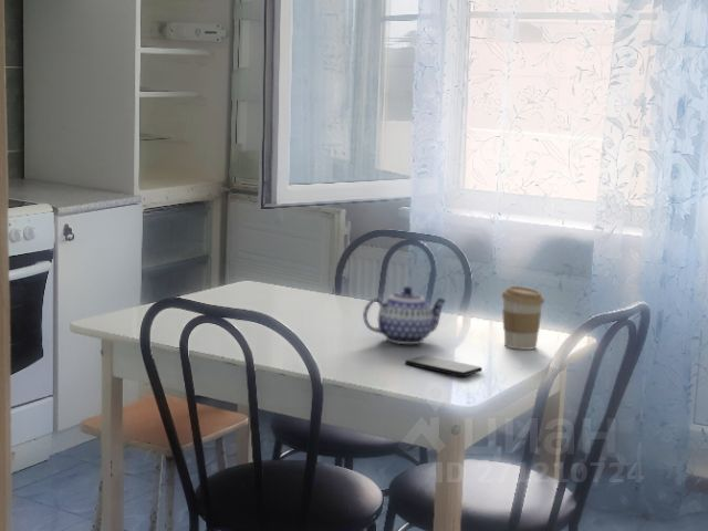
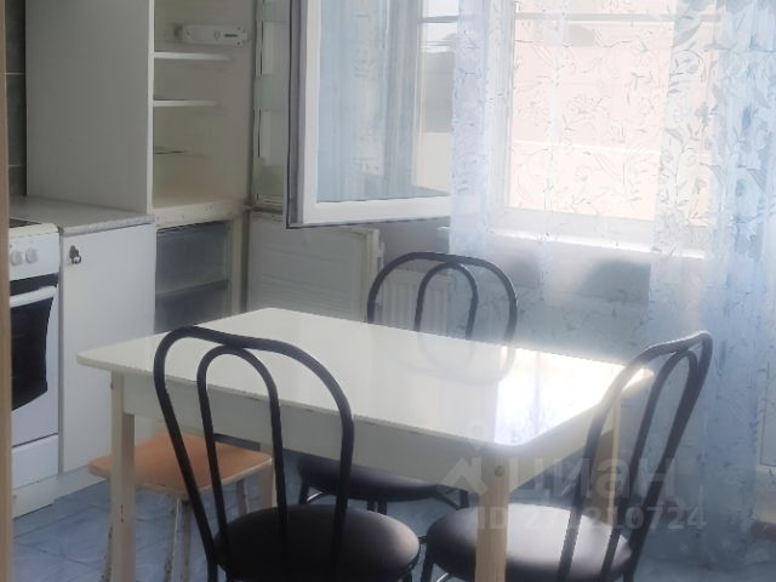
- teapot (405, 313)
- coffee cup (521, 316)
- smartphone (442, 365)
